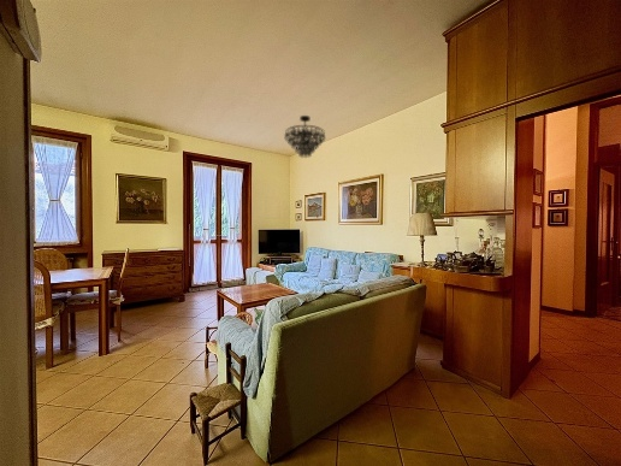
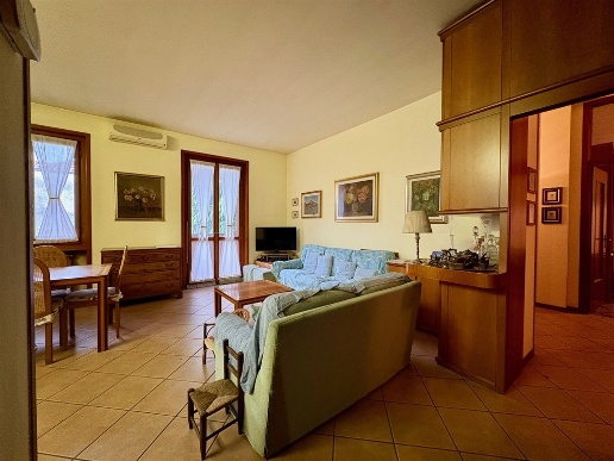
- chandelier (304, 136)
